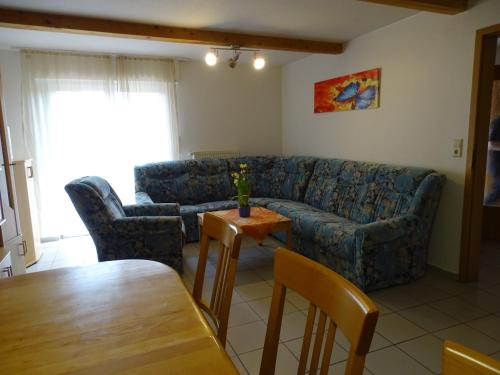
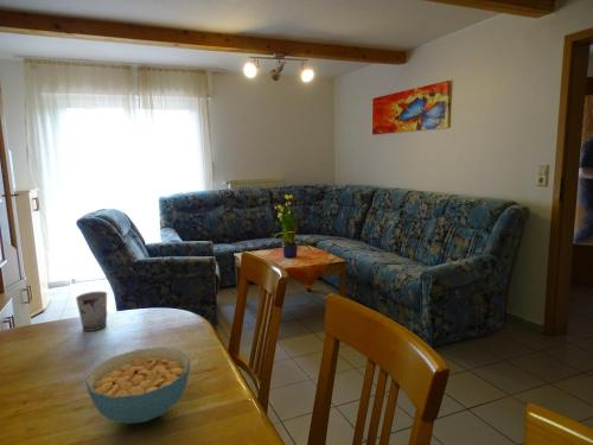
+ cup (96, 312)
+ cereal bowl (141, 392)
